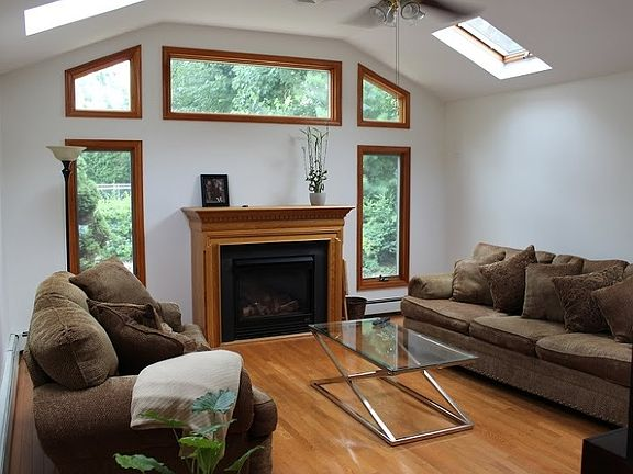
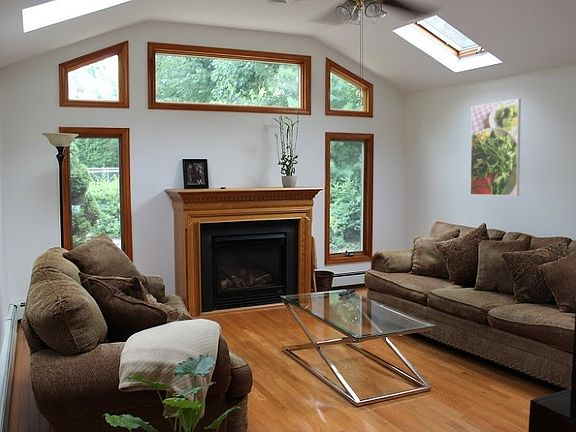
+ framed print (494, 149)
